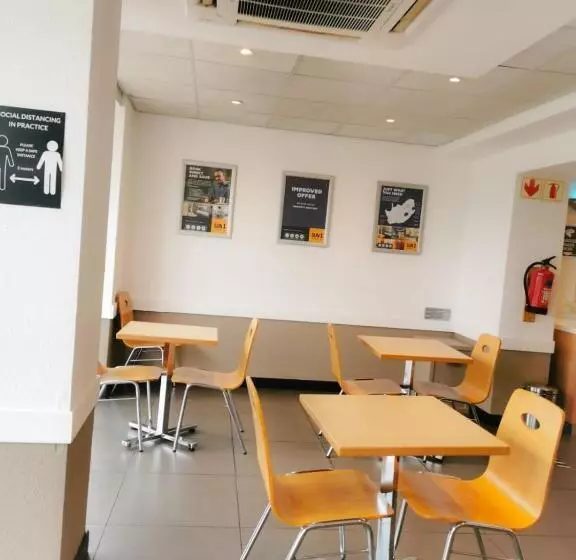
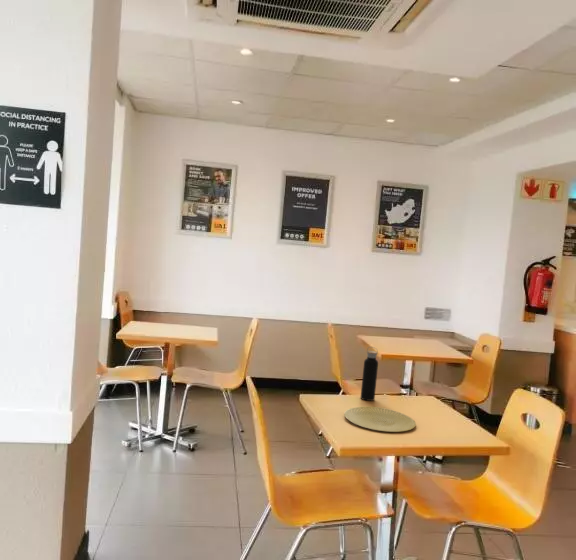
+ plate (380, 419)
+ water bottle (370, 372)
